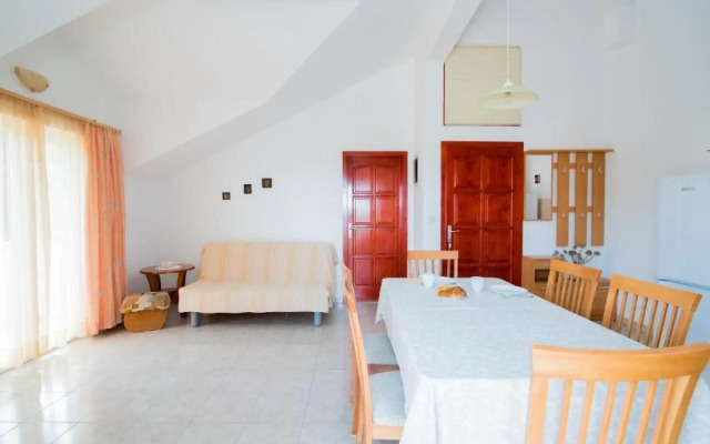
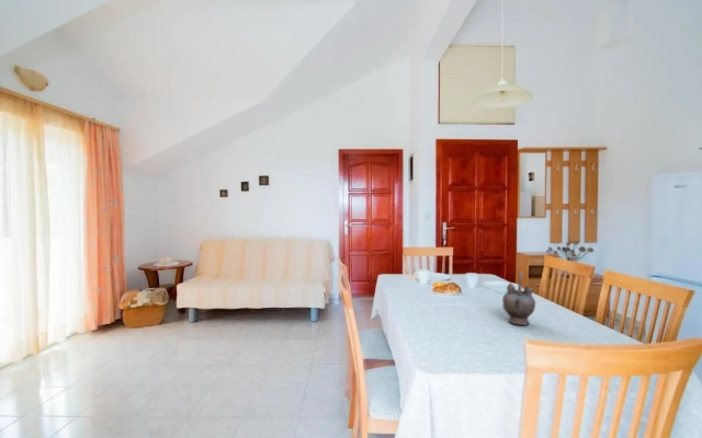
+ teapot (518, 298)
